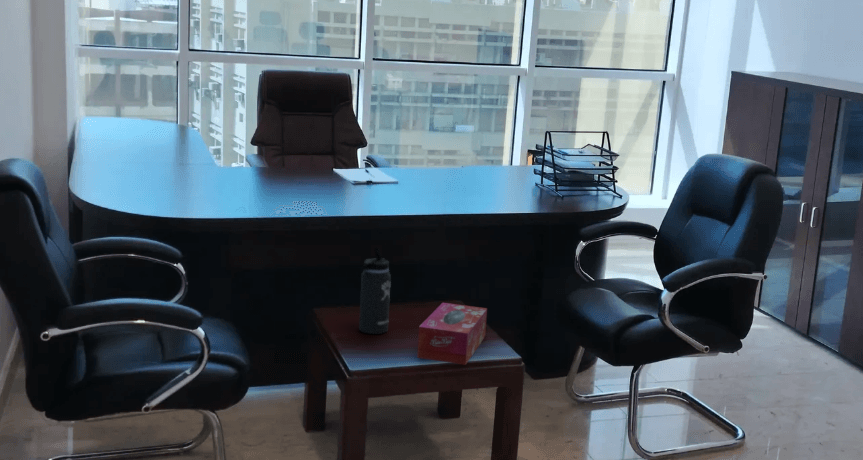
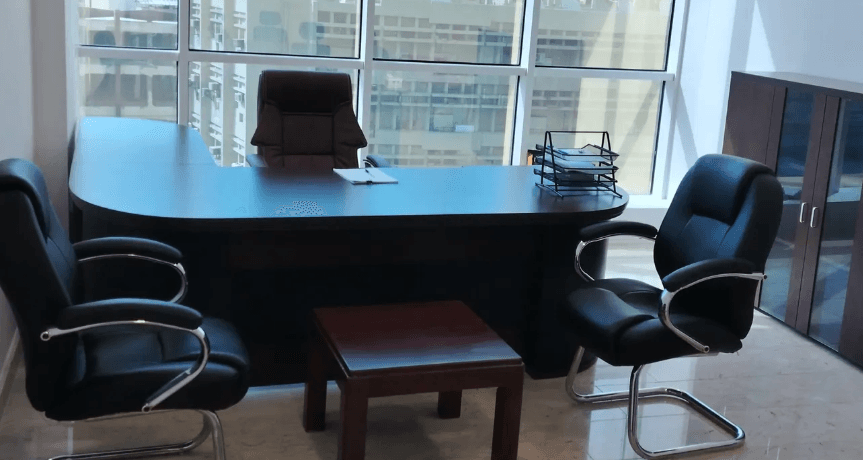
- thermos bottle (373, 289)
- tissue box (453, 332)
